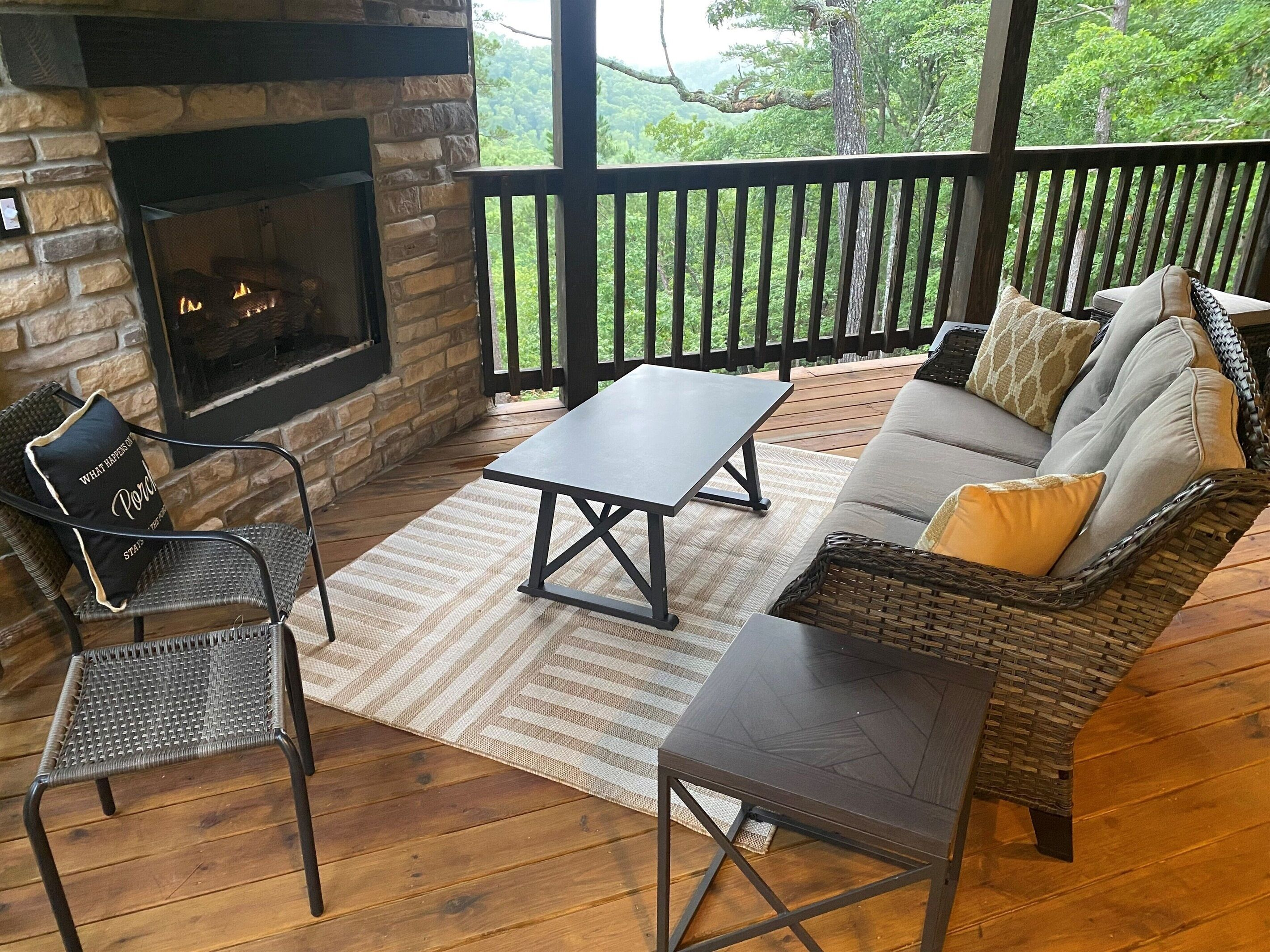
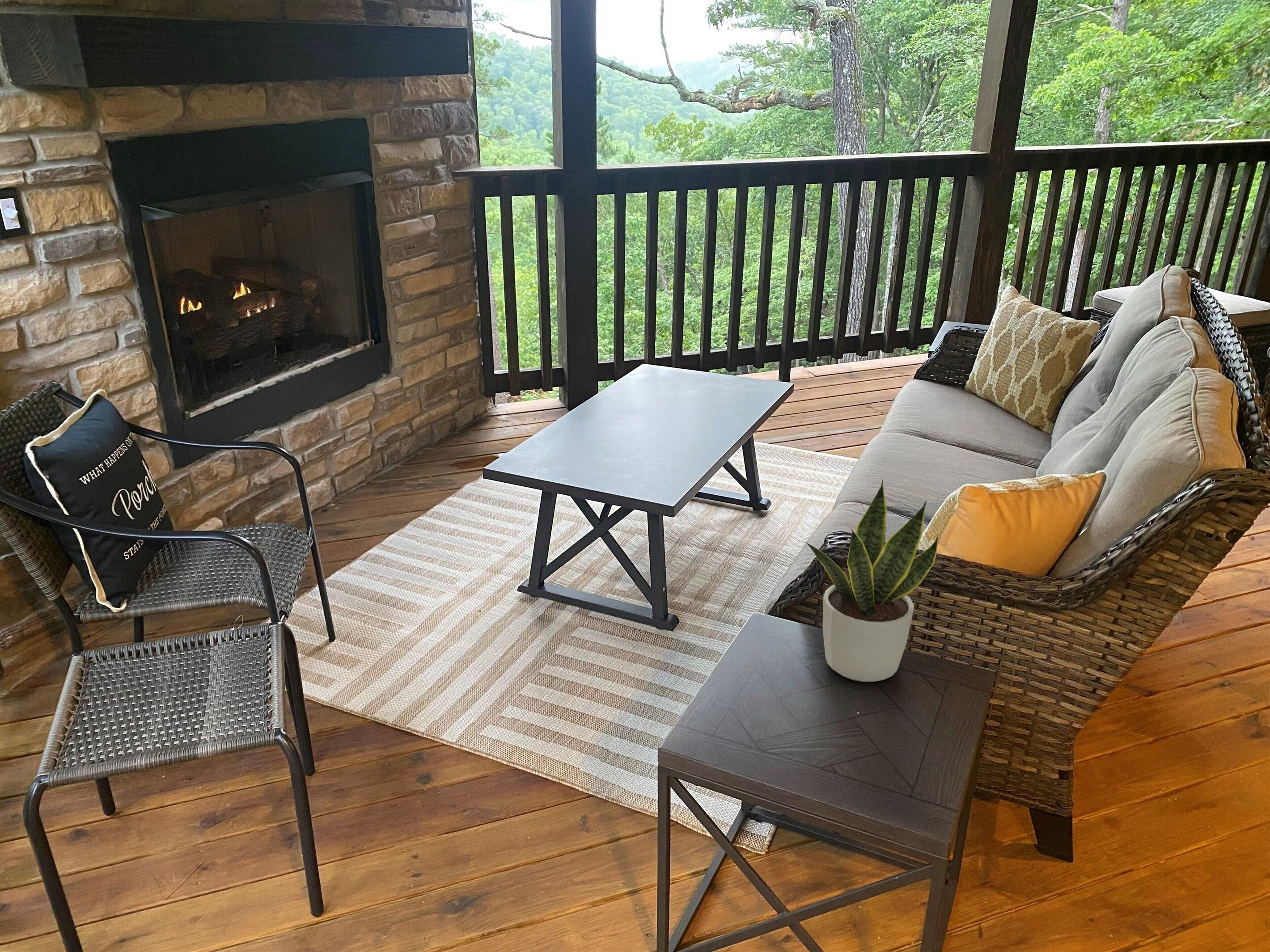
+ potted plant (868, 577)
